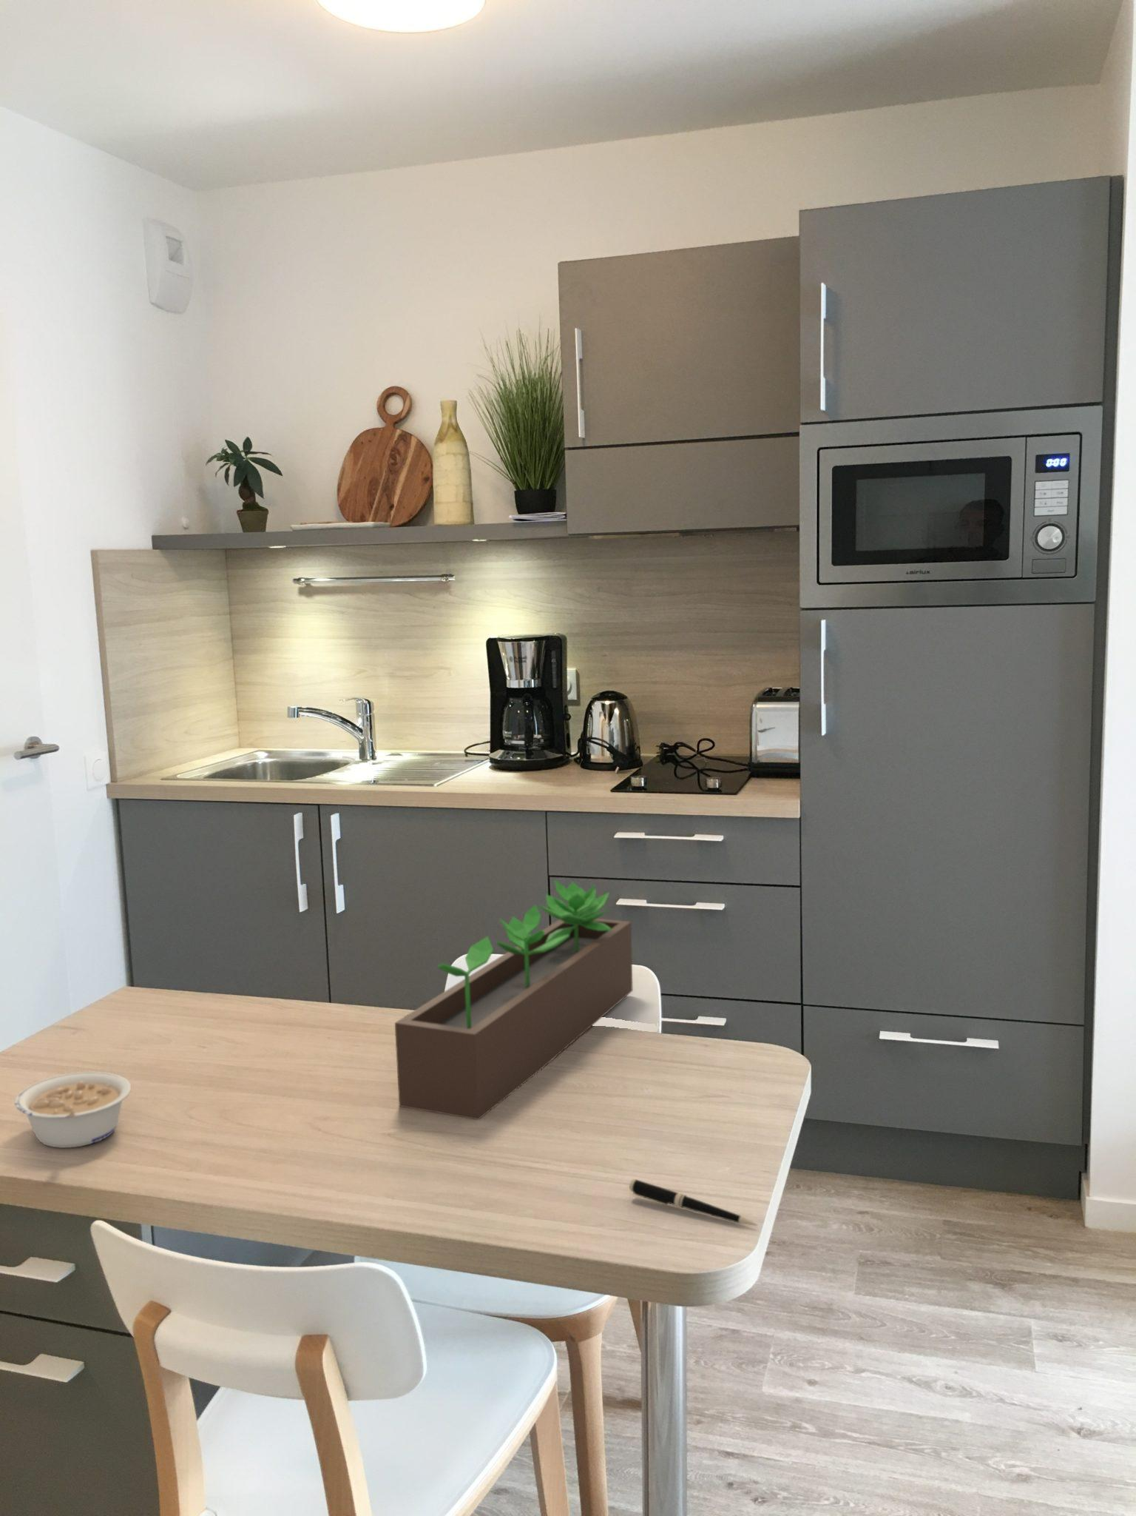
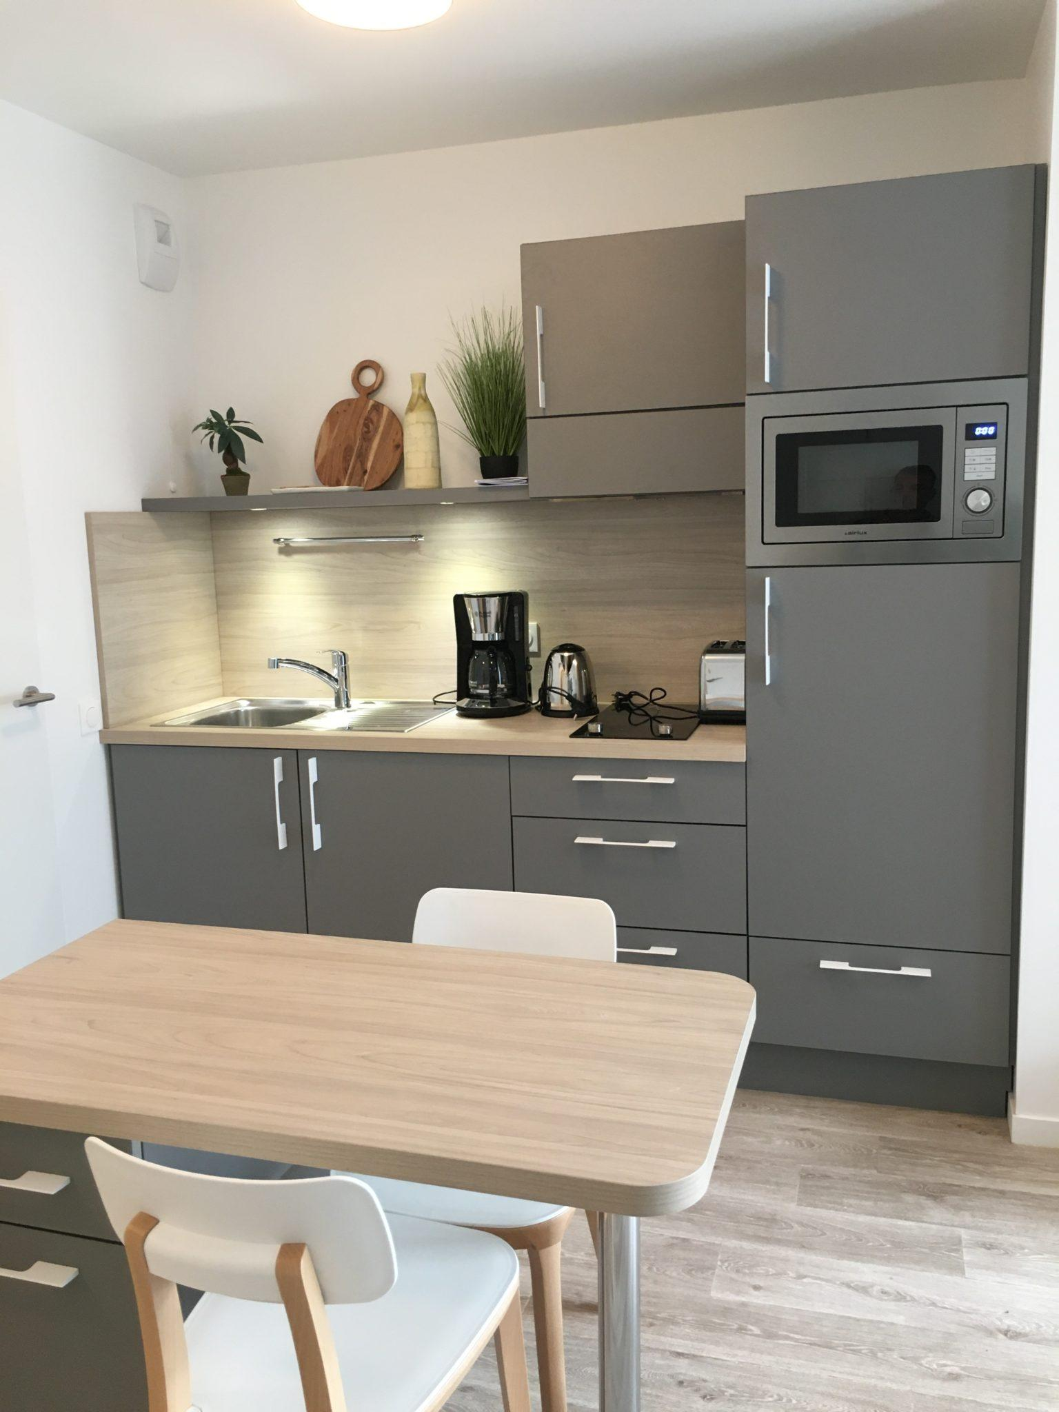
- pen (693, 1202)
- succulent planter (529, 978)
- legume (78, 1109)
